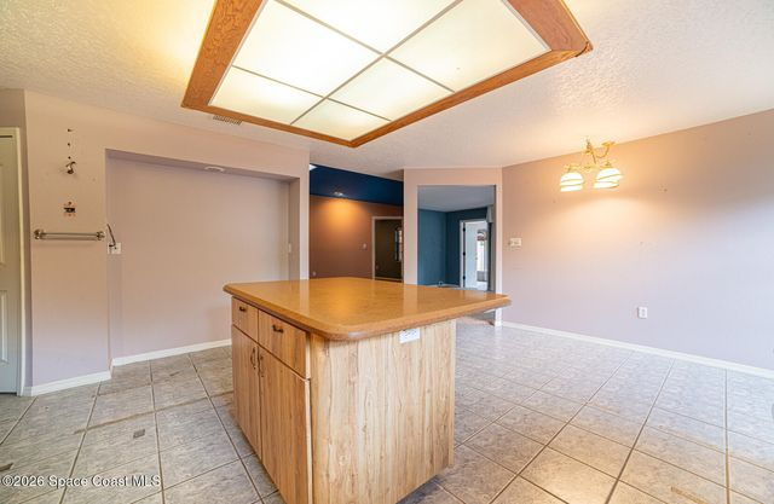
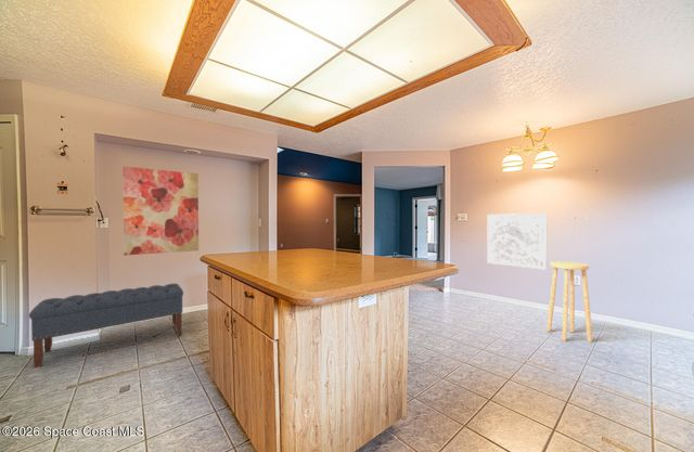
+ bench (117, 317)
+ wall art (514, 240)
+ wall art (163, 211)
+ stool (567, 299)
